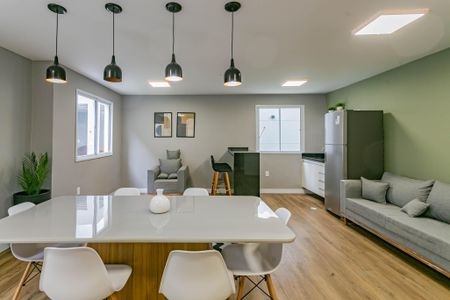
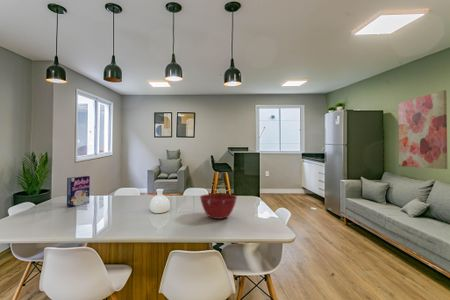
+ mixing bowl (218, 206)
+ wall art (420, 132)
+ cereal box (78, 190)
